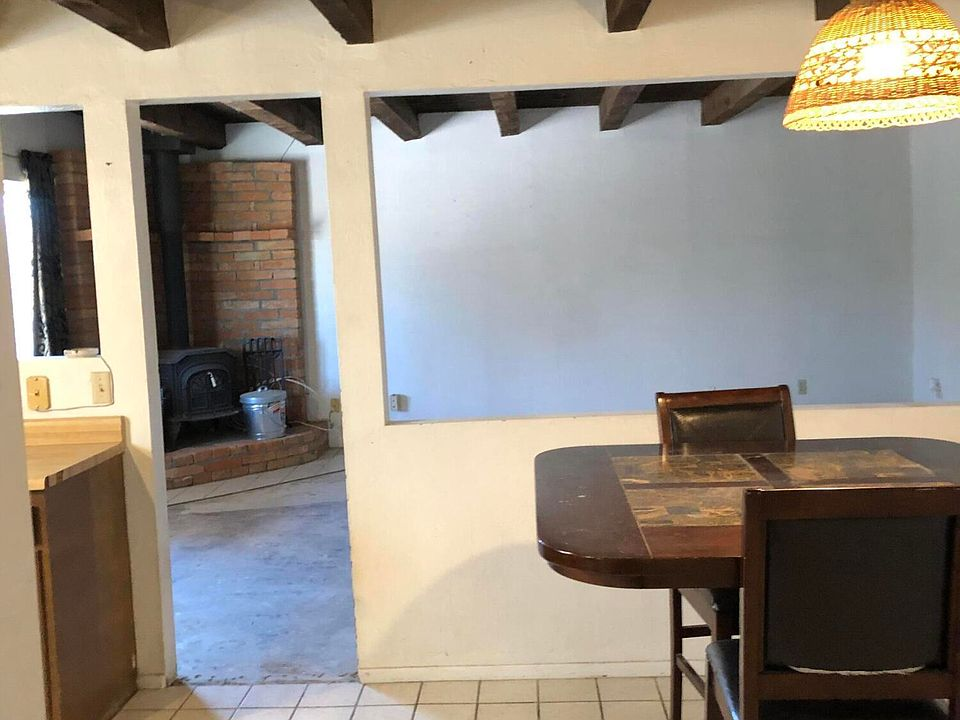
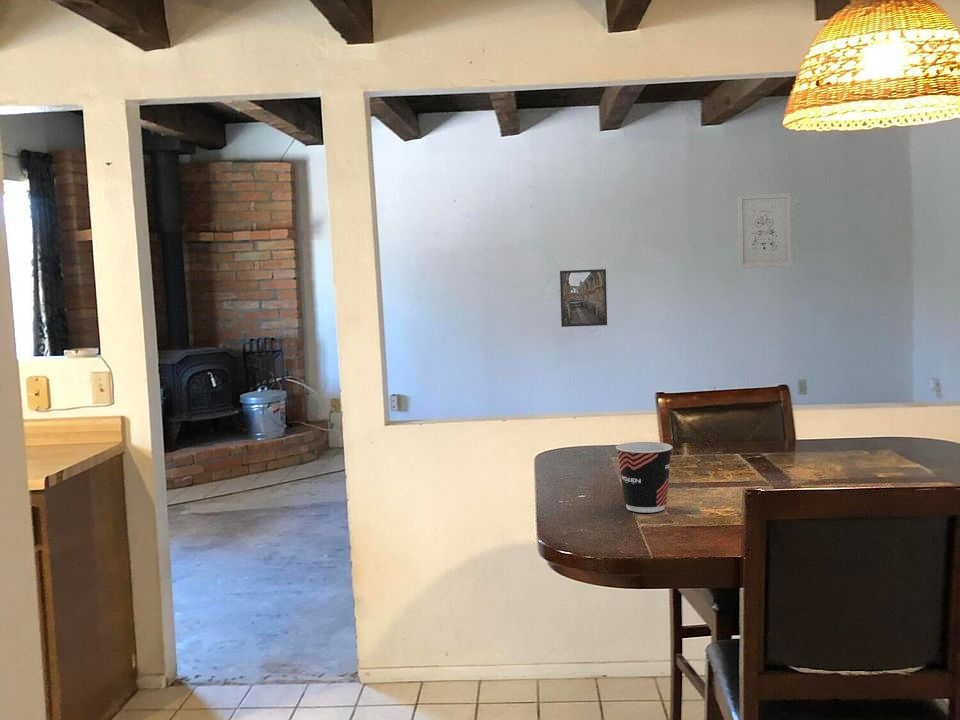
+ wall art (764, 230)
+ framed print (583, 298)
+ cup (644, 477)
